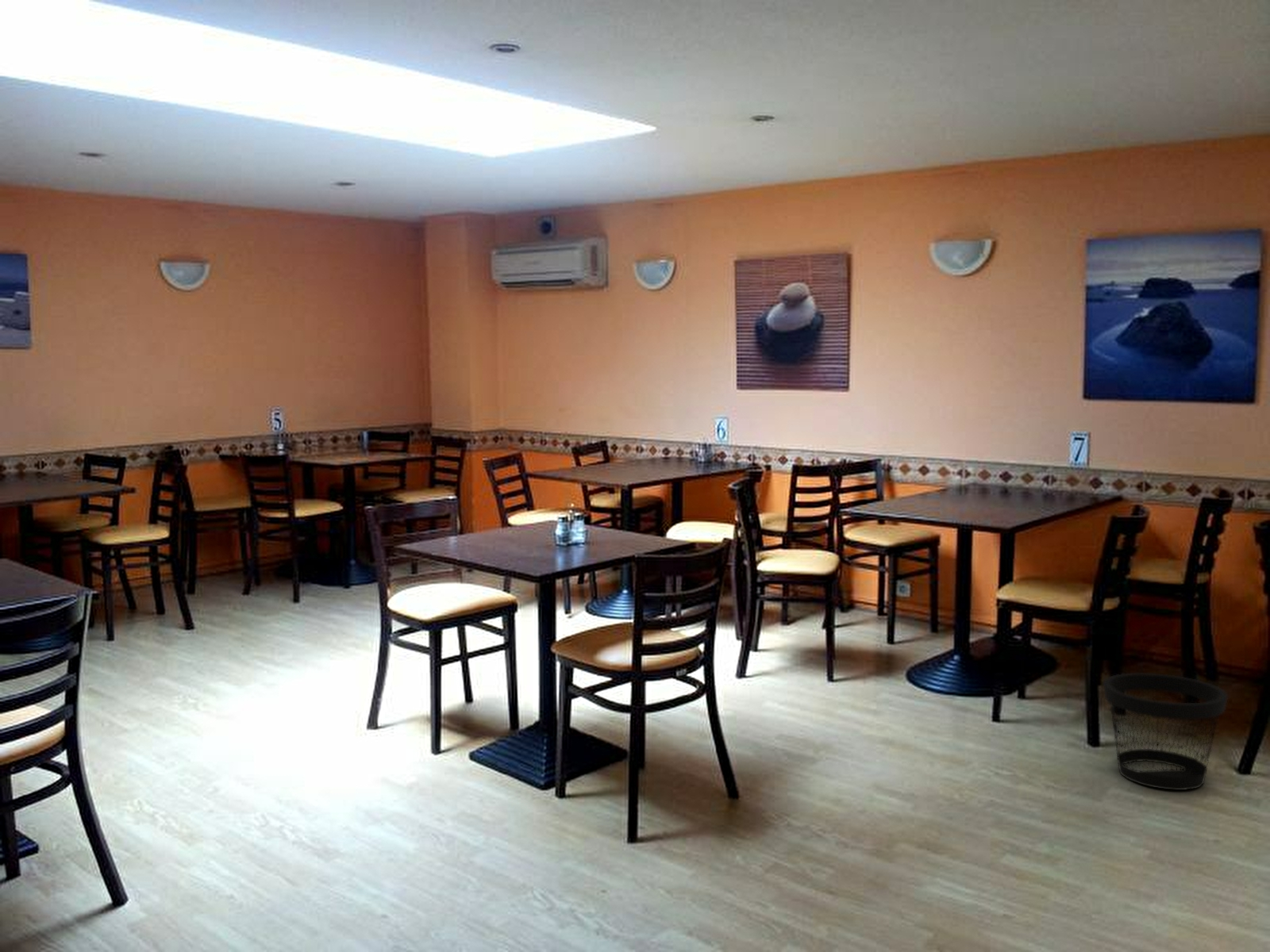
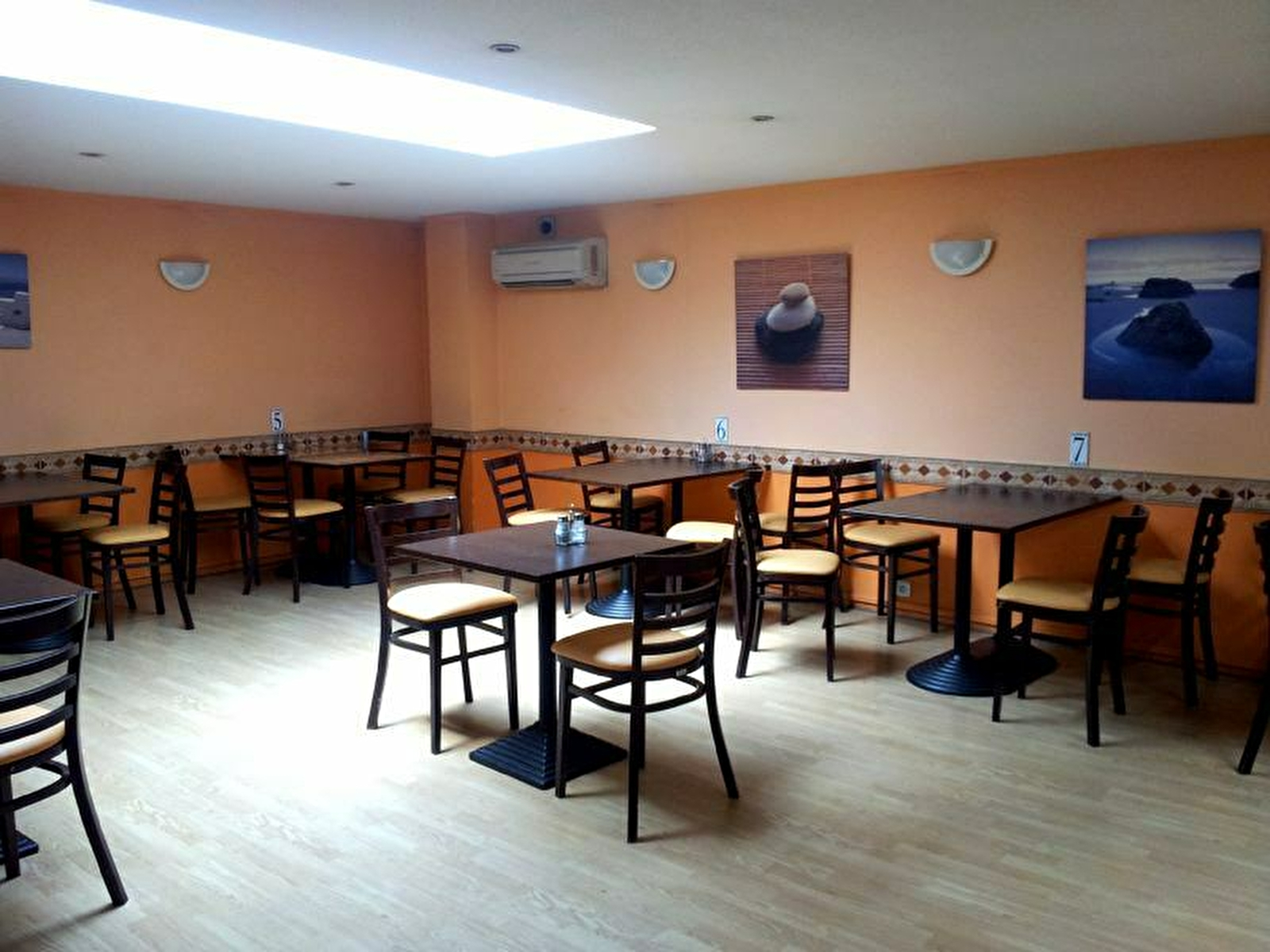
- wastebasket (1162, 732)
